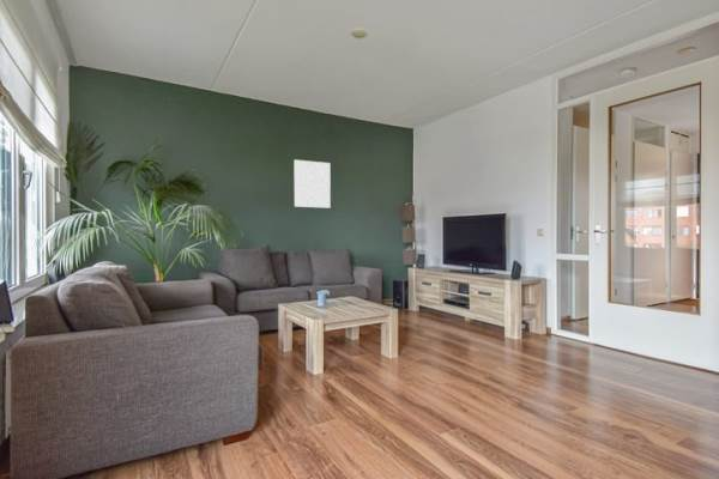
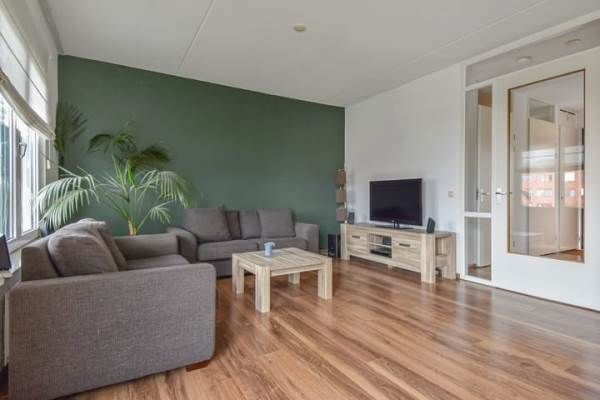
- wall art (312, 184)
